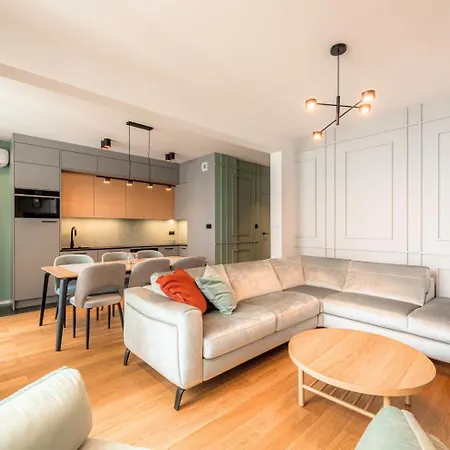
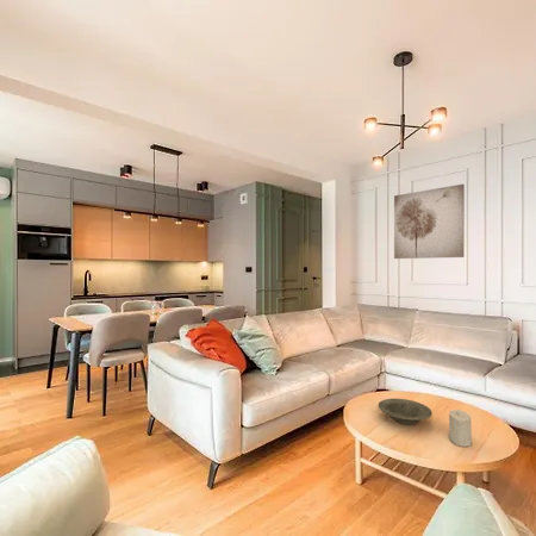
+ bowl (404, 413)
+ wall art (426, 224)
+ candle (460, 424)
